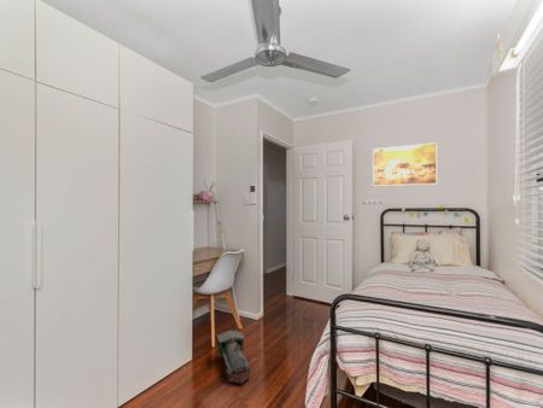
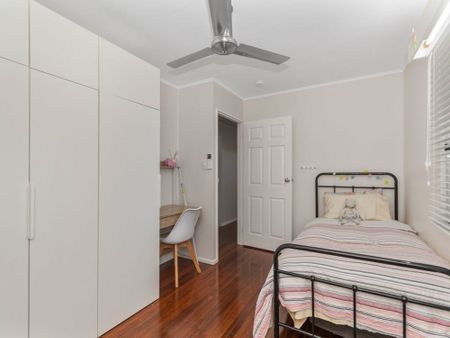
- toy train (233, 351)
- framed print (403, 165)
